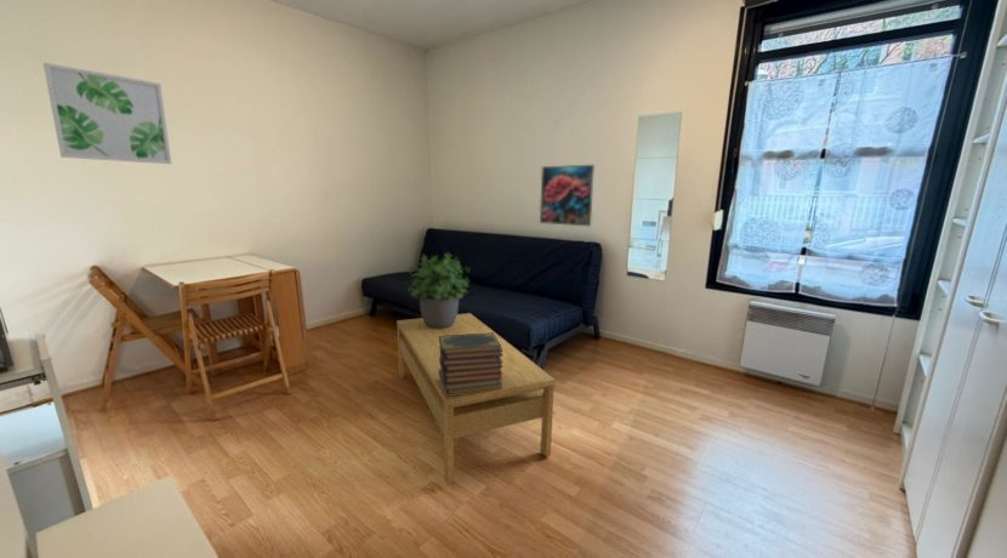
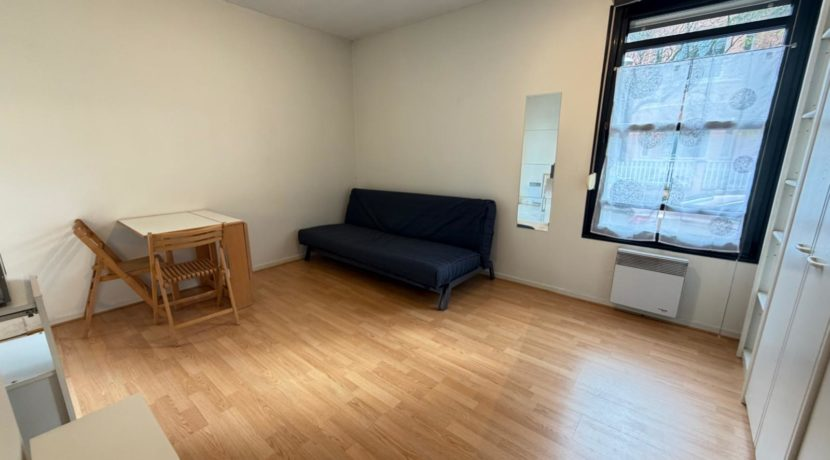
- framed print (565, 195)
- wall art (113, 118)
- coffee table (467, 393)
- potted plant (439, 287)
- book stack (470, 361)
